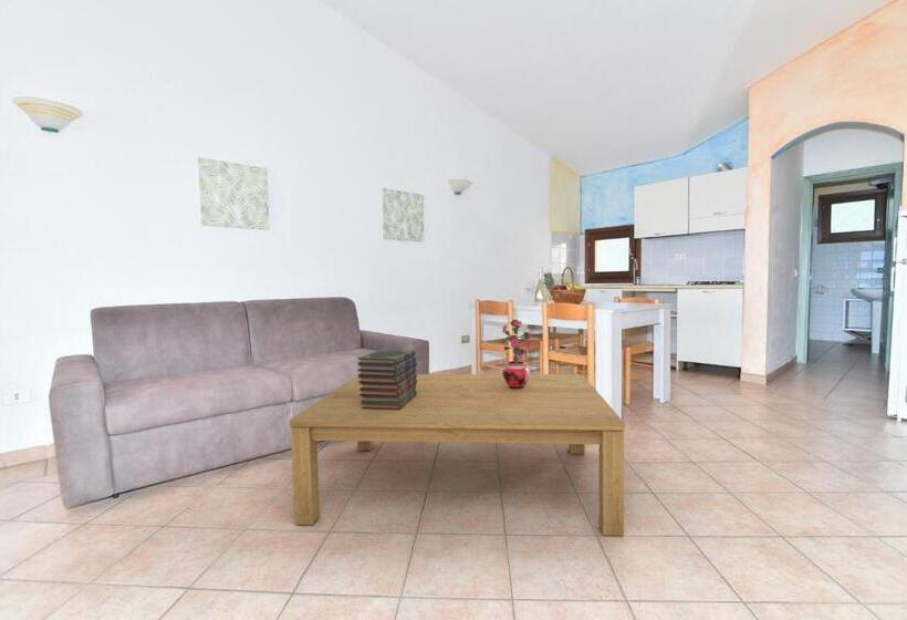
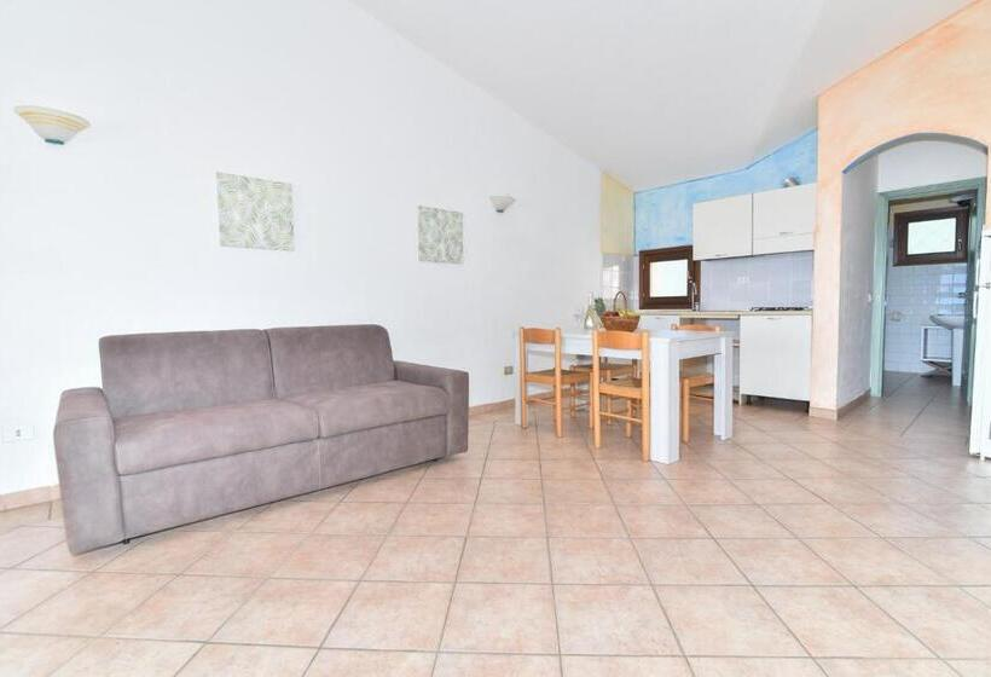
- coffee table (461, 436)
- potted plant (514, 352)
- book stack (388, 376)
